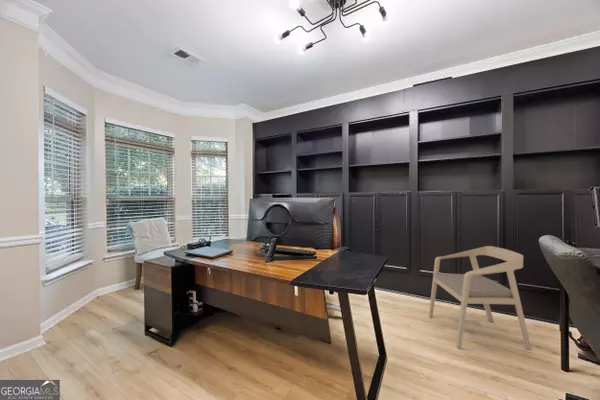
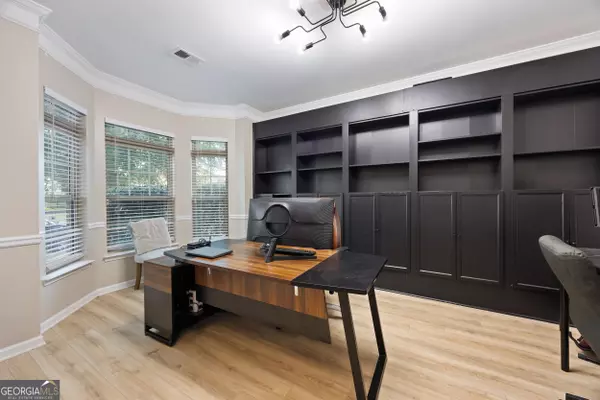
- armchair (475, 290)
